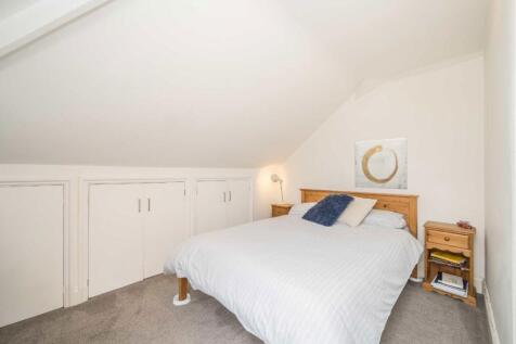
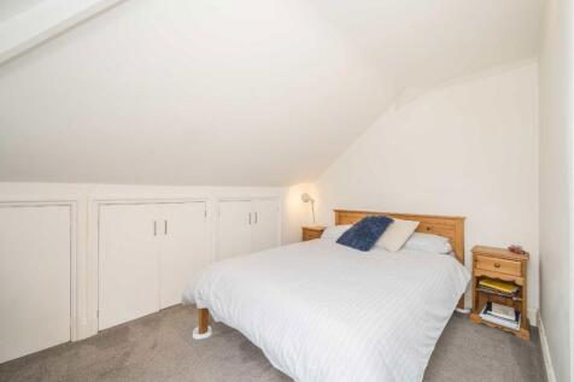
- wall art (378, 164)
